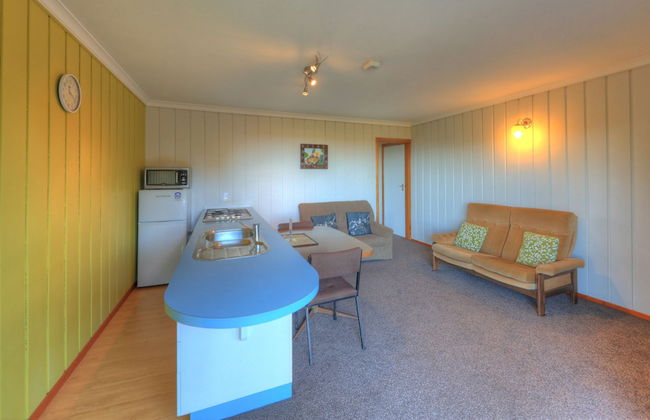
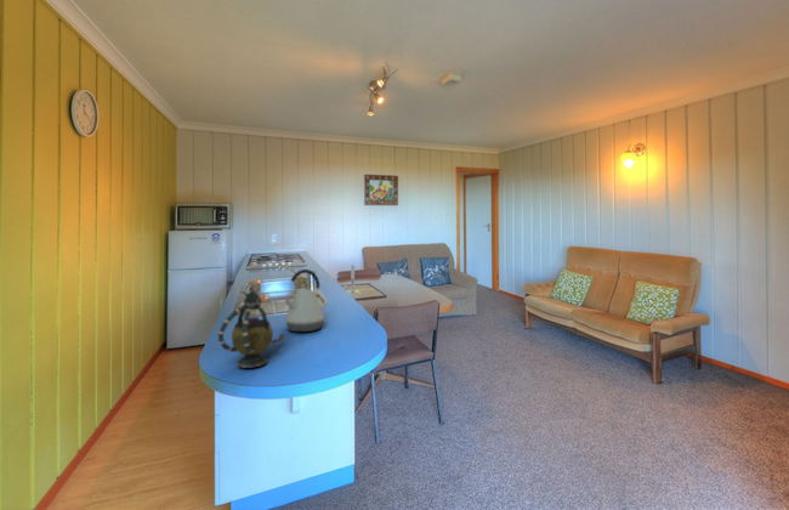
+ teapot (260, 323)
+ kettle (303, 299)
